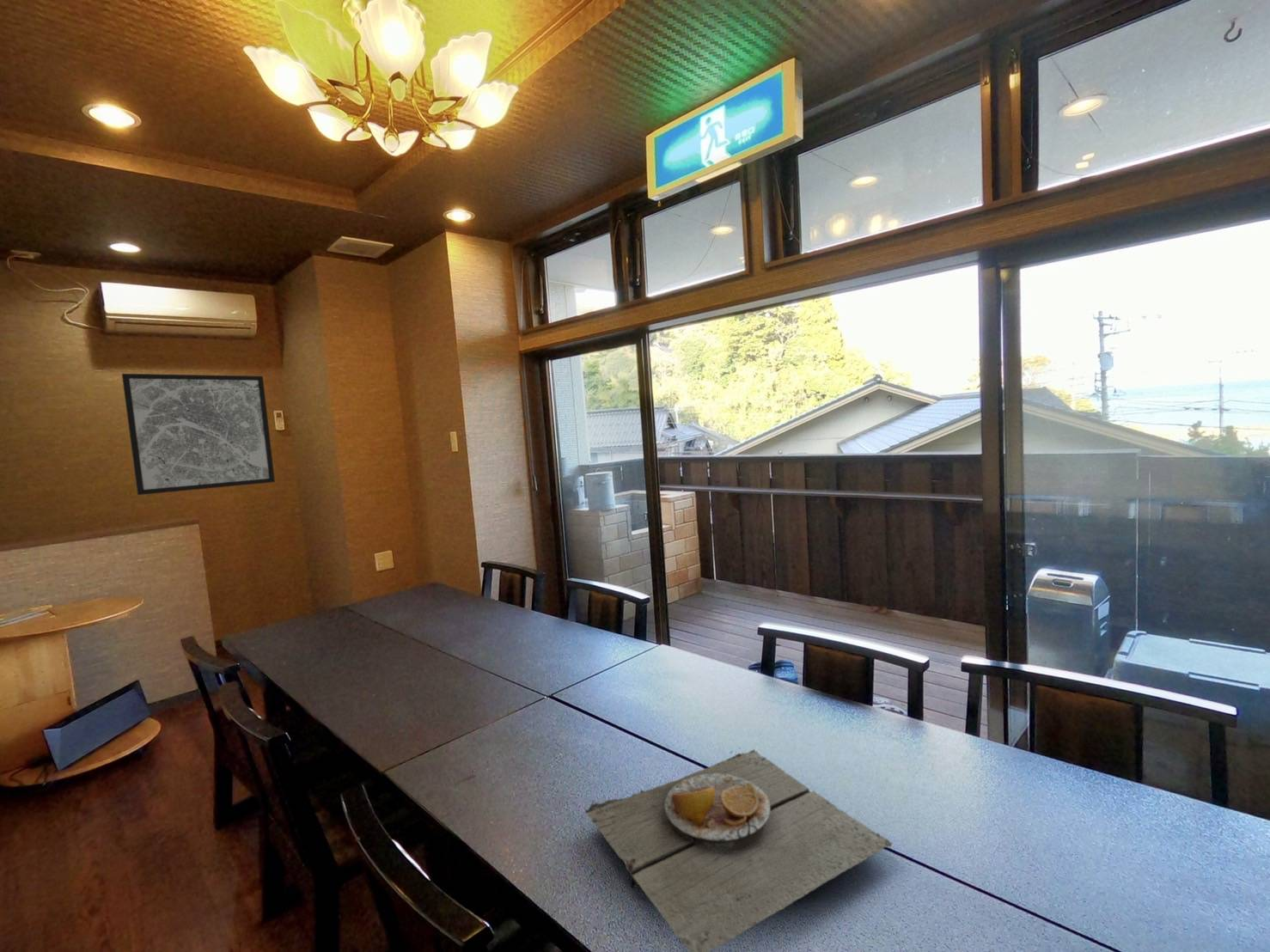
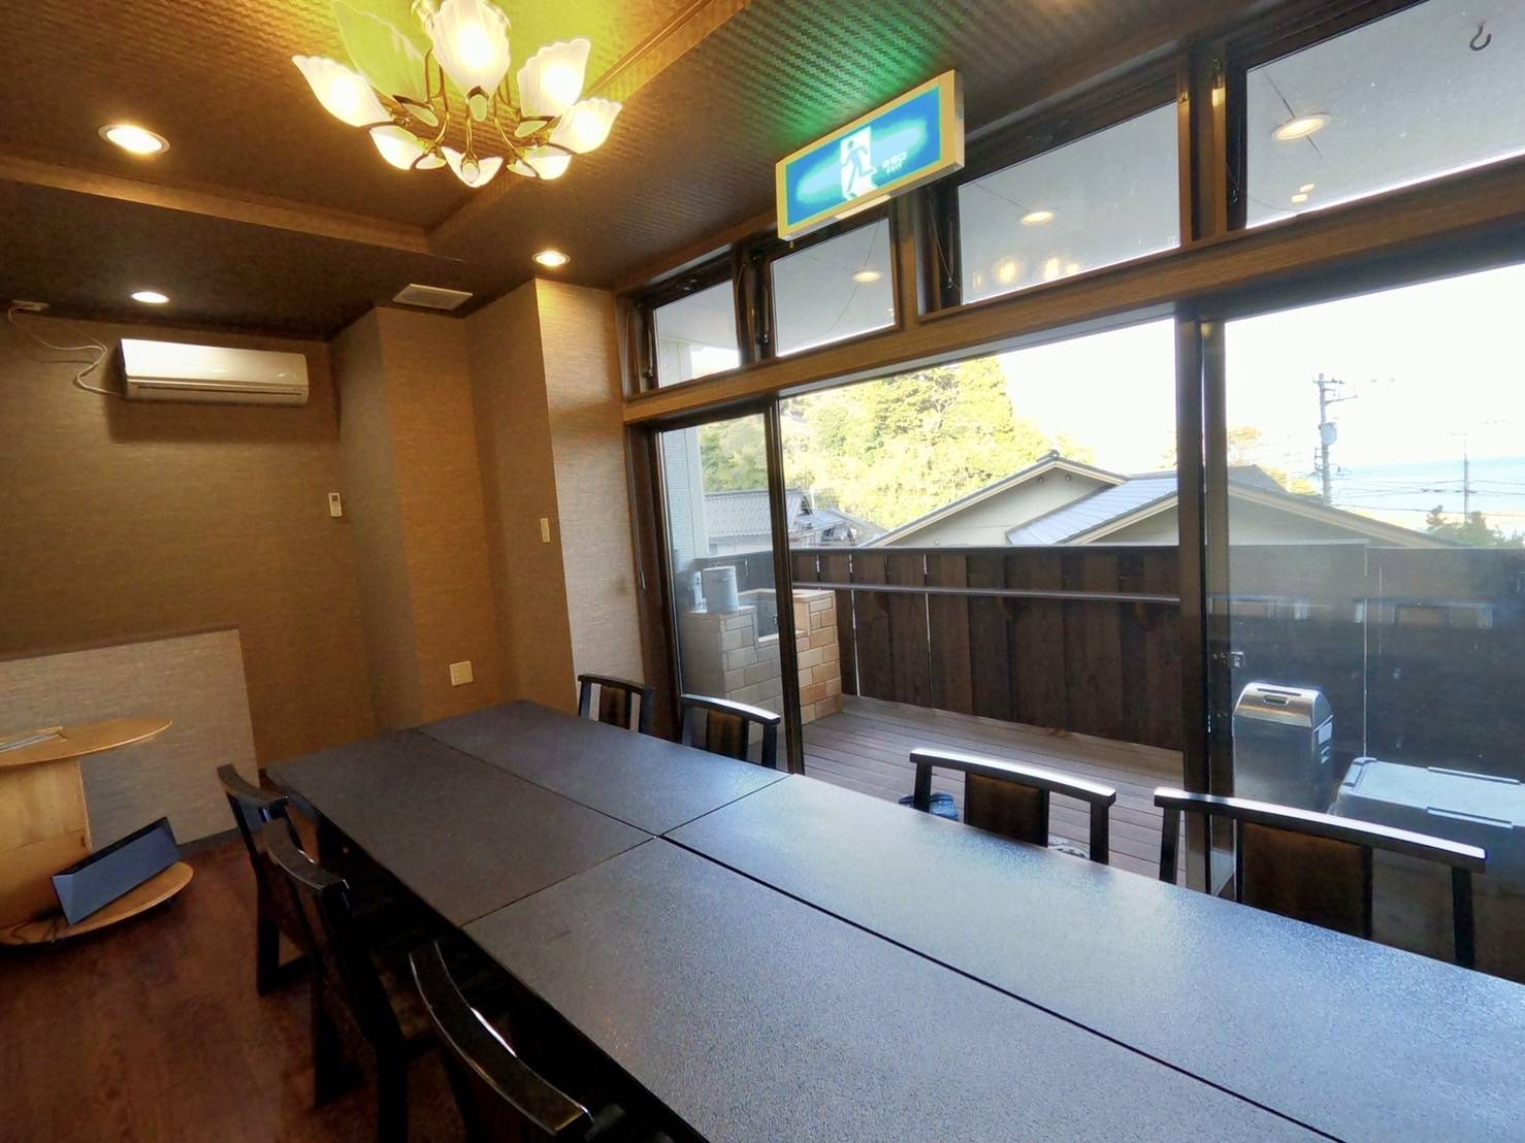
- plate (727, 815)
- wall art (204, 431)
